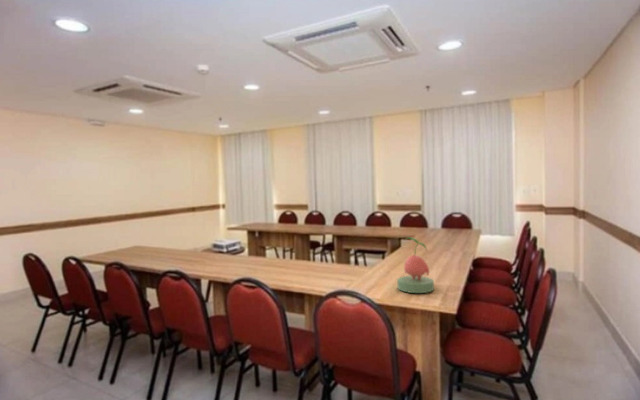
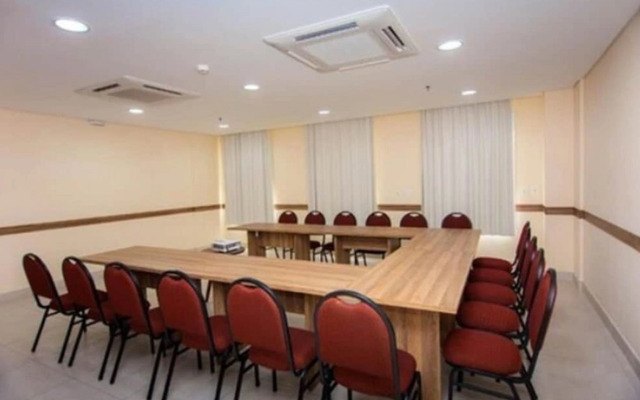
- plant (414, 263)
